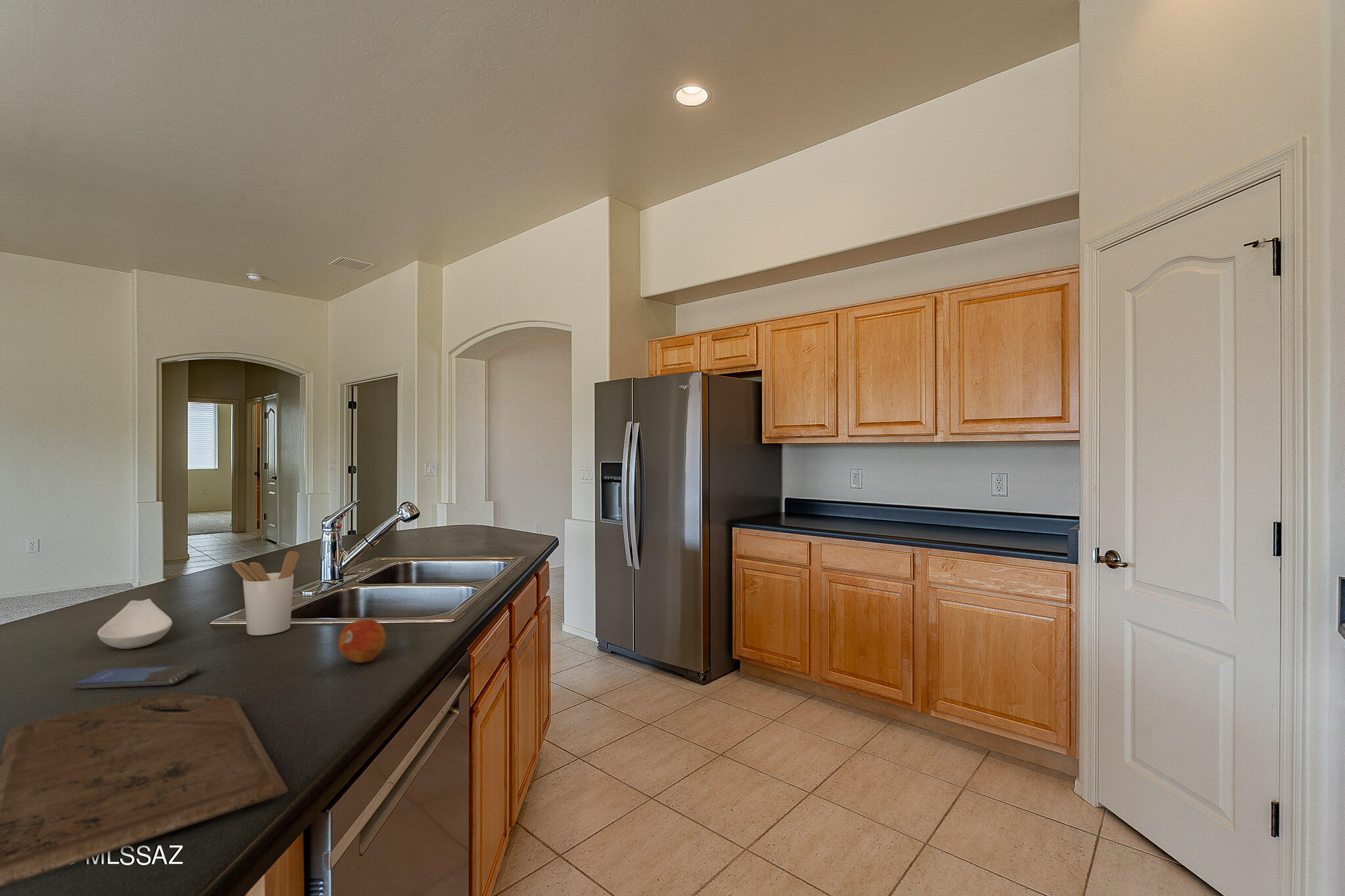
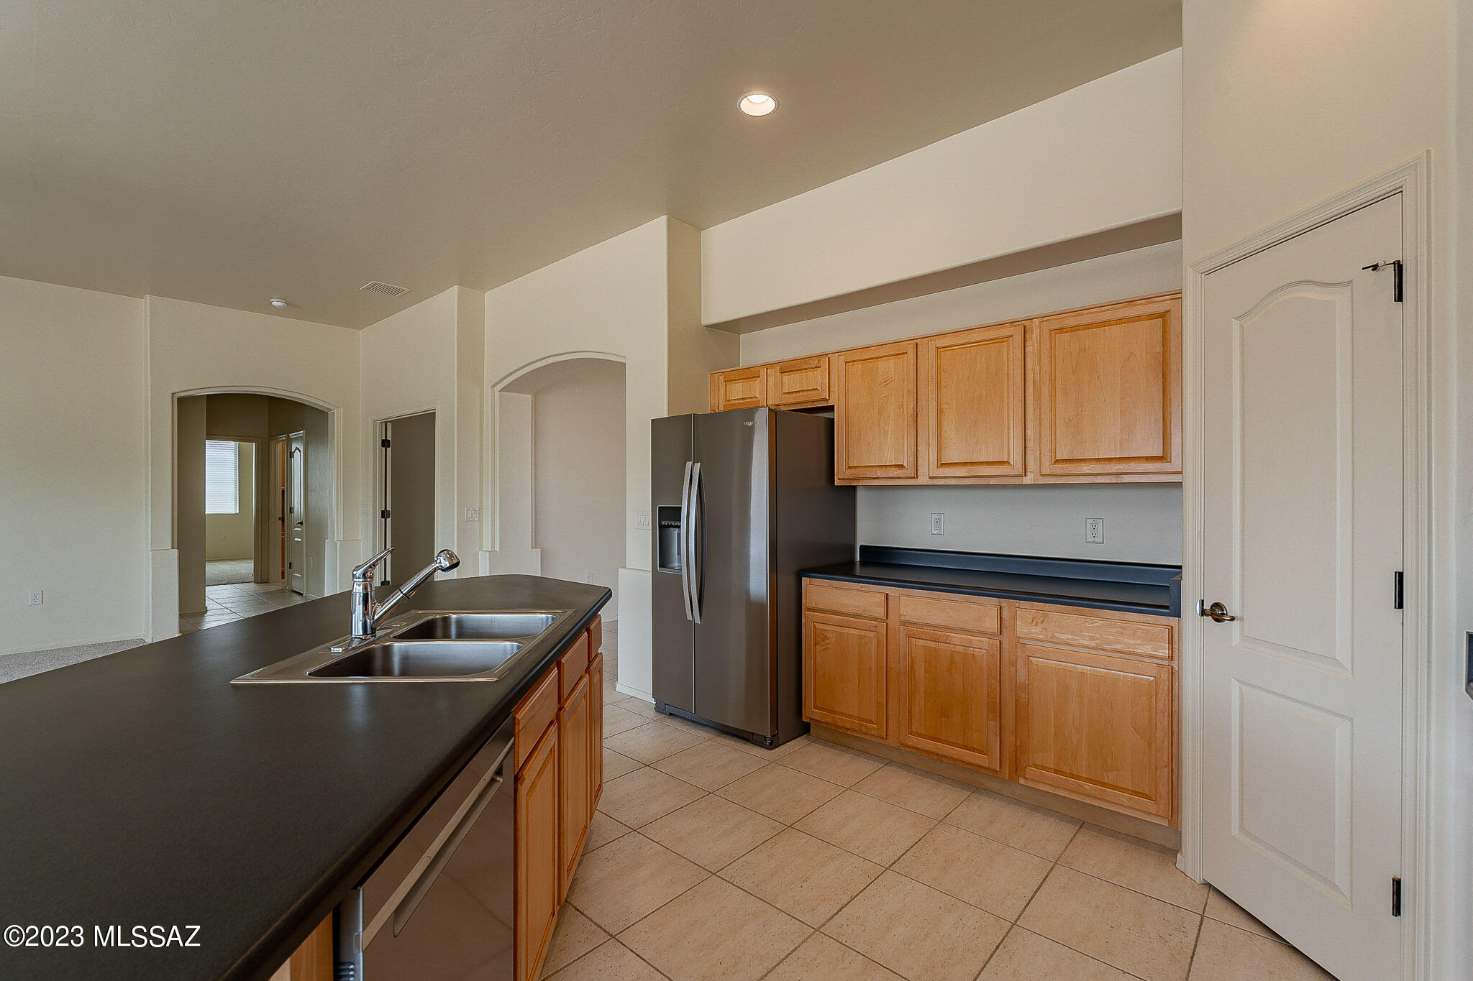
- utensil holder (262, 593)
- cutting board (135, 757)
- spoon rest (137, 621)
- smartphone (139, 677)
- fruit (362, 641)
